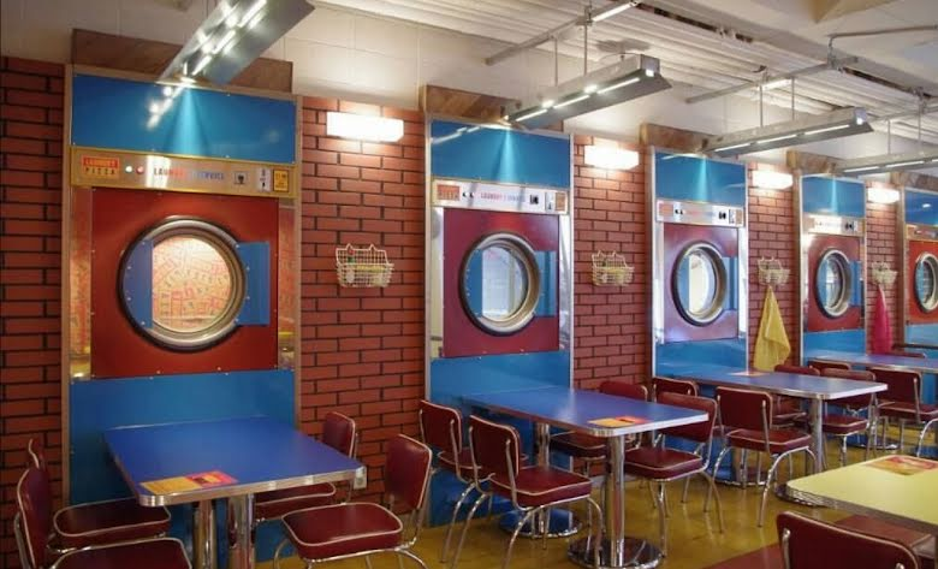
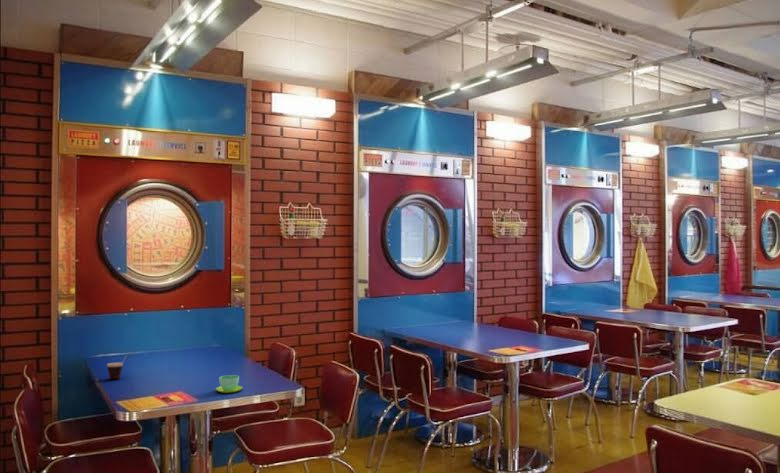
+ cup (121, 365)
+ cup (229, 383)
